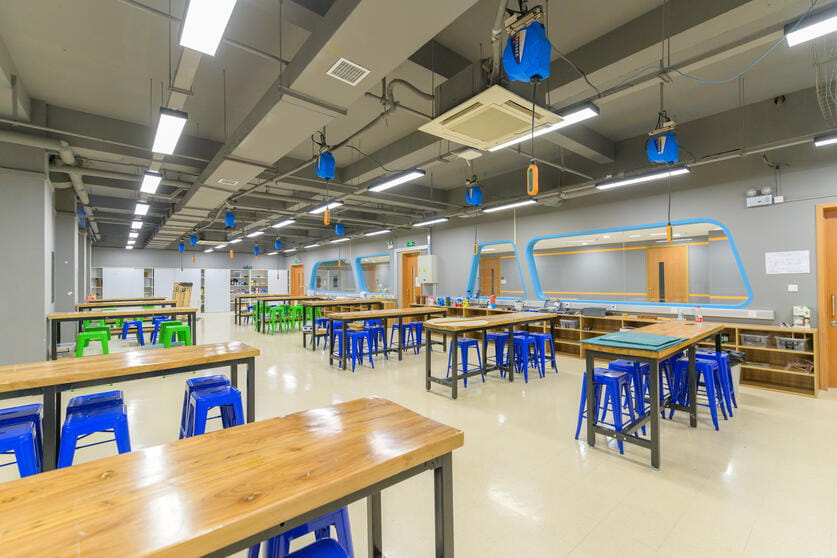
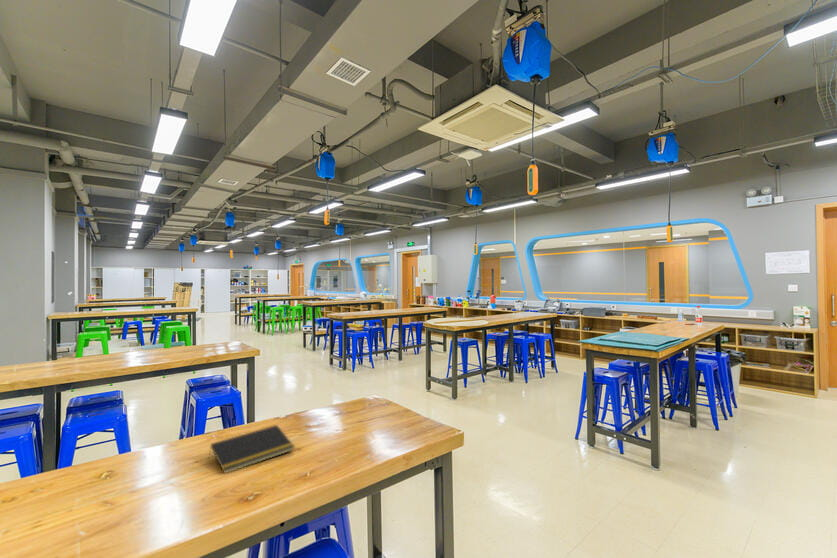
+ notepad (253, 446)
